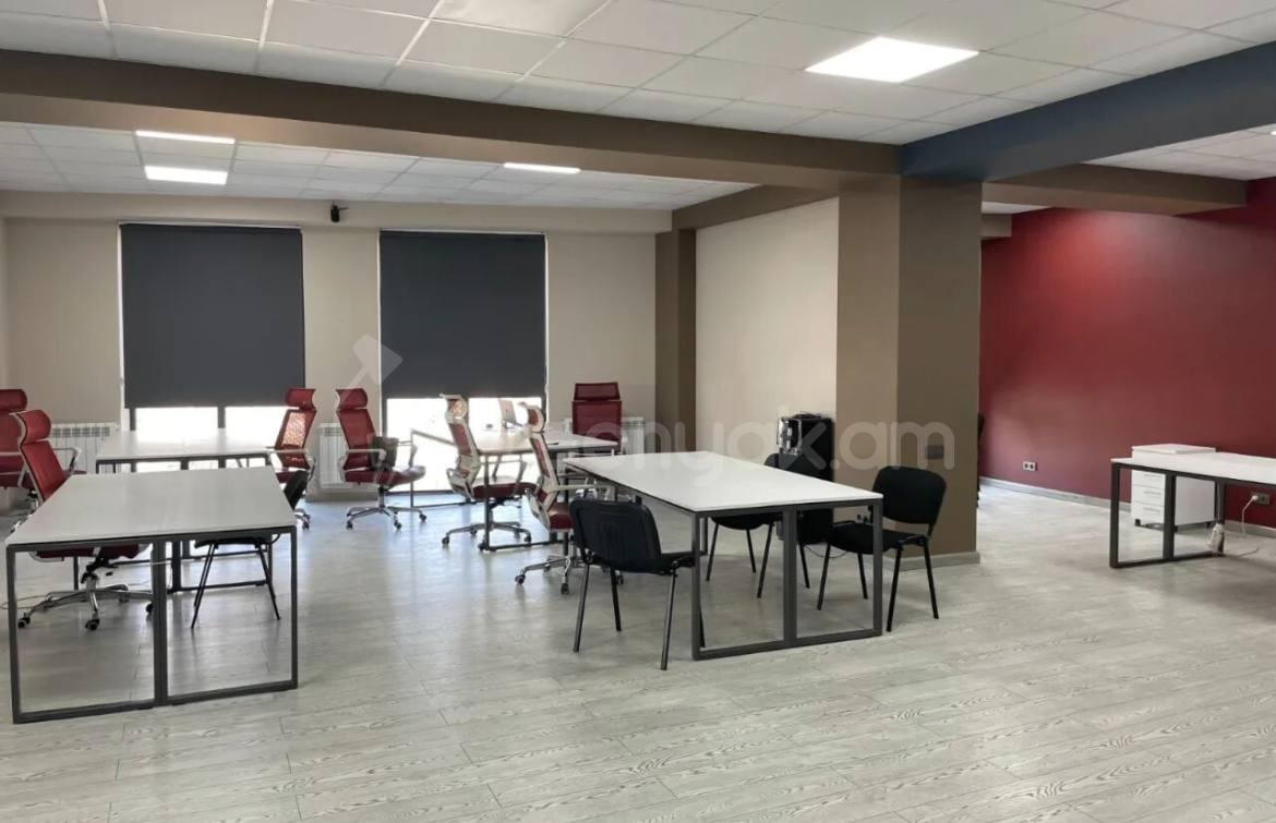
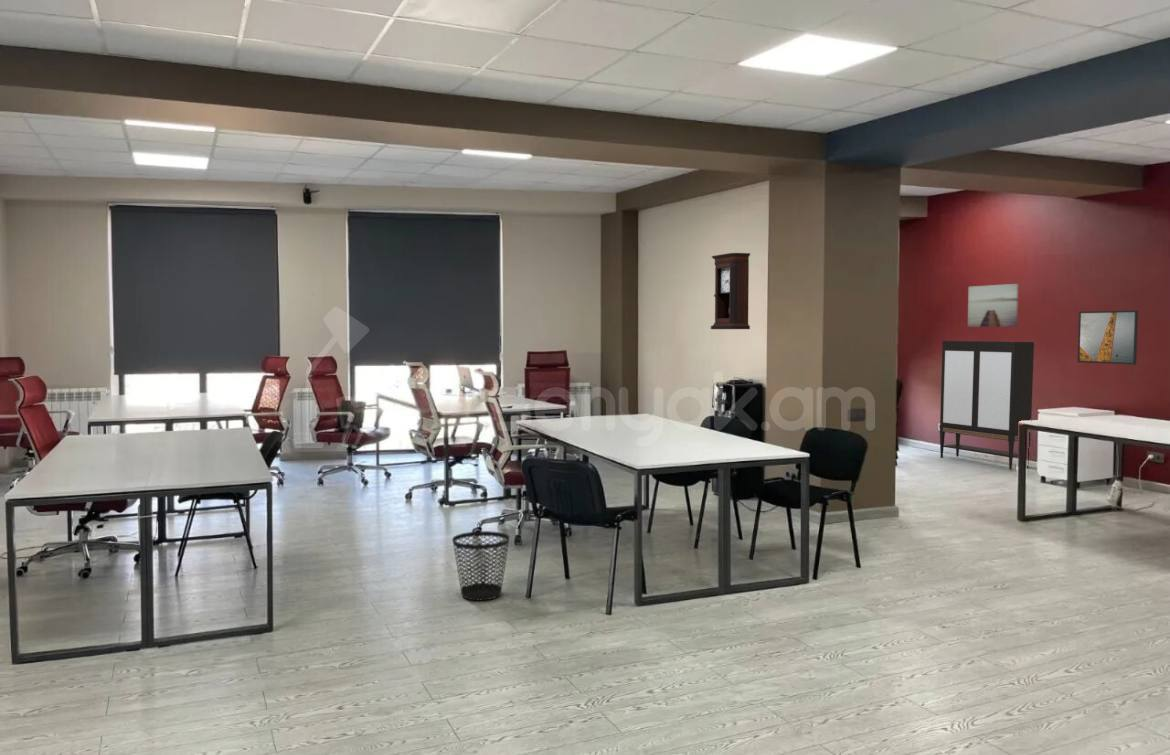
+ wastebasket (481, 566)
+ storage cabinet (984, 402)
+ pendulum clock (728, 292)
+ wall art (992, 305)
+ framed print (1106, 337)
